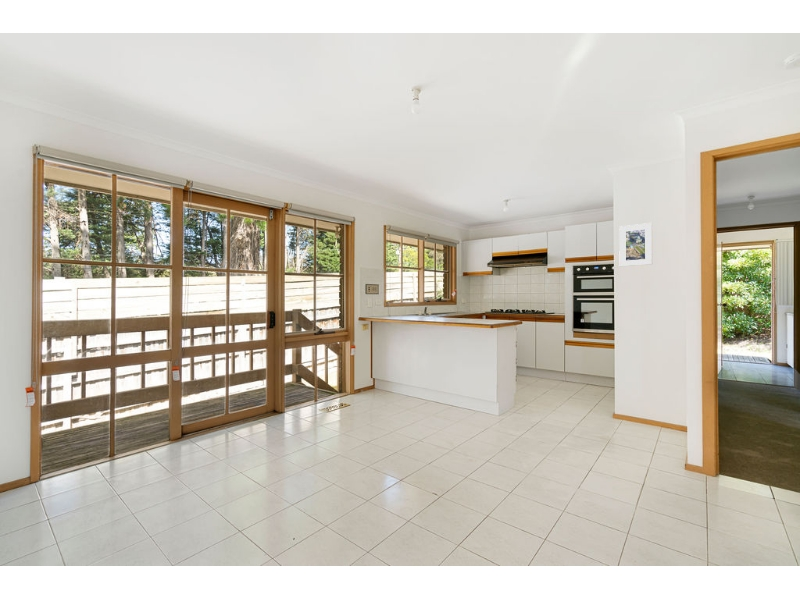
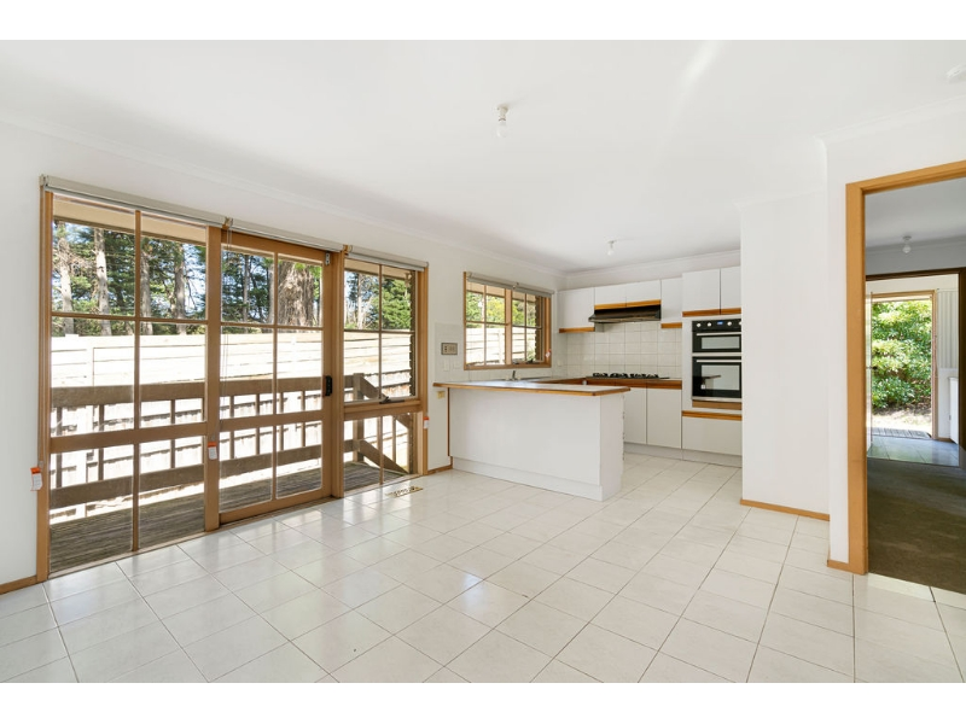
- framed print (635, 245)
